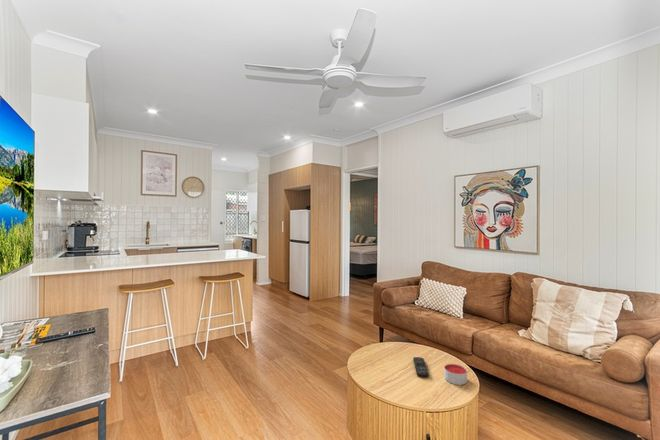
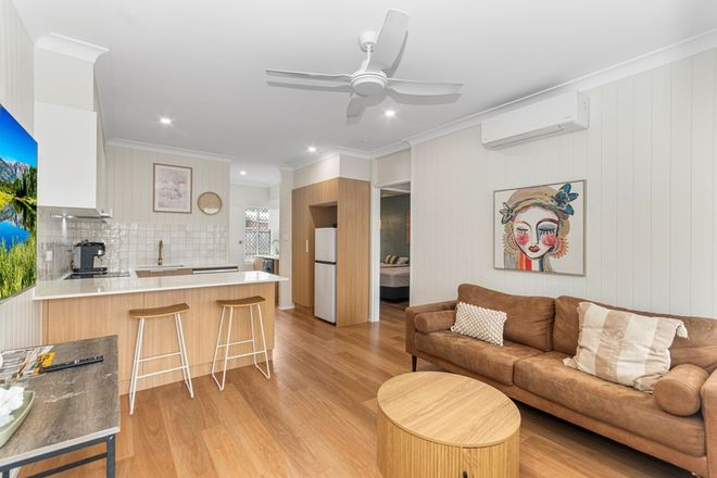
- candle (455, 373)
- remote control (420, 366)
